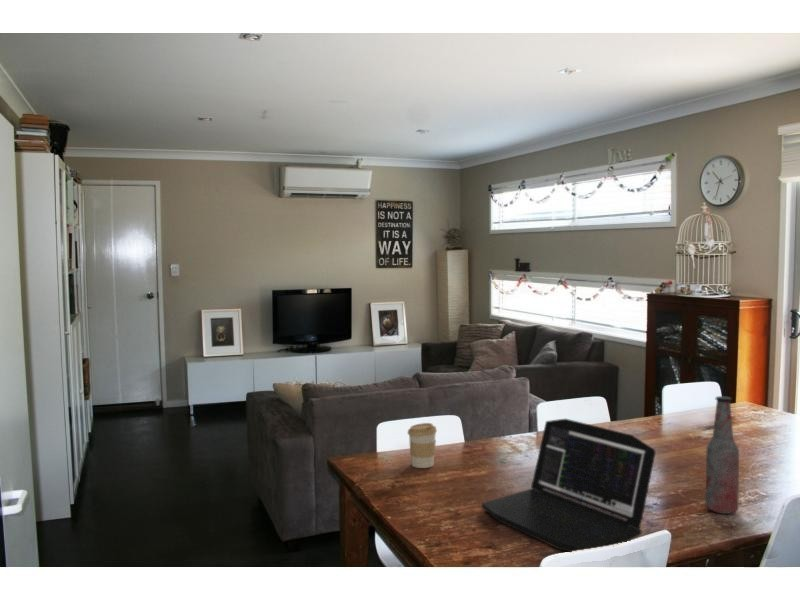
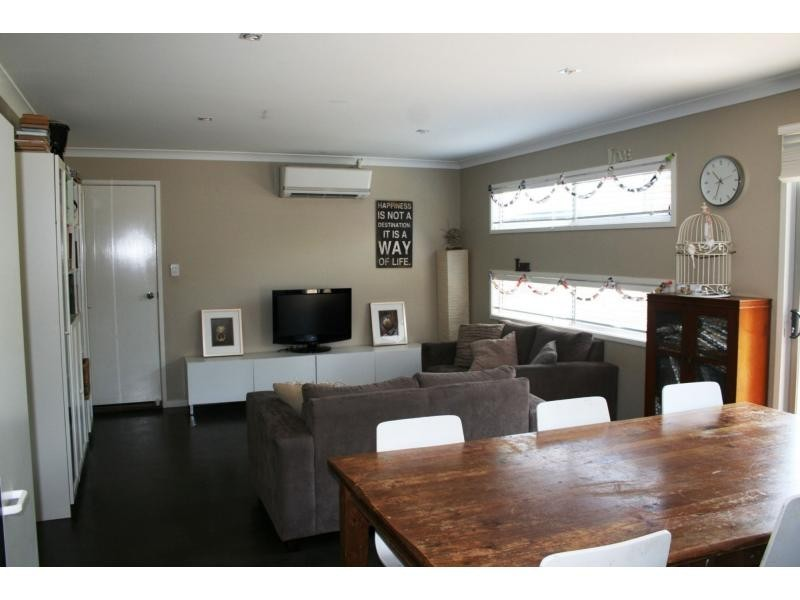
- coffee cup (422, 444)
- laptop (562, 478)
- bottle (722, 454)
